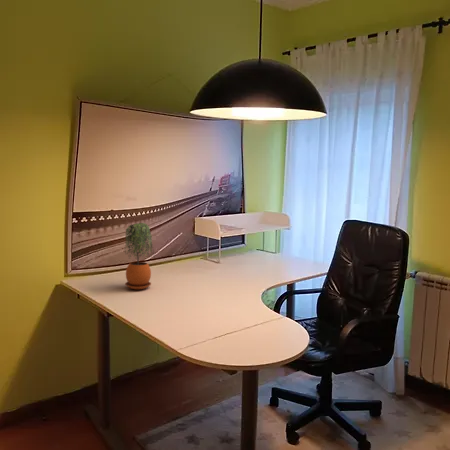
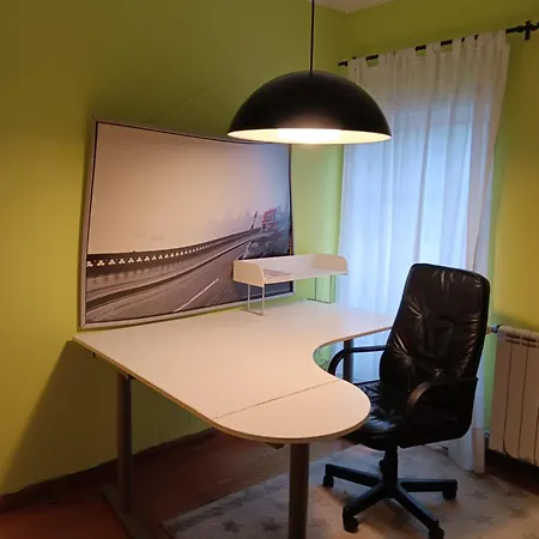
- potted plant (140, 255)
